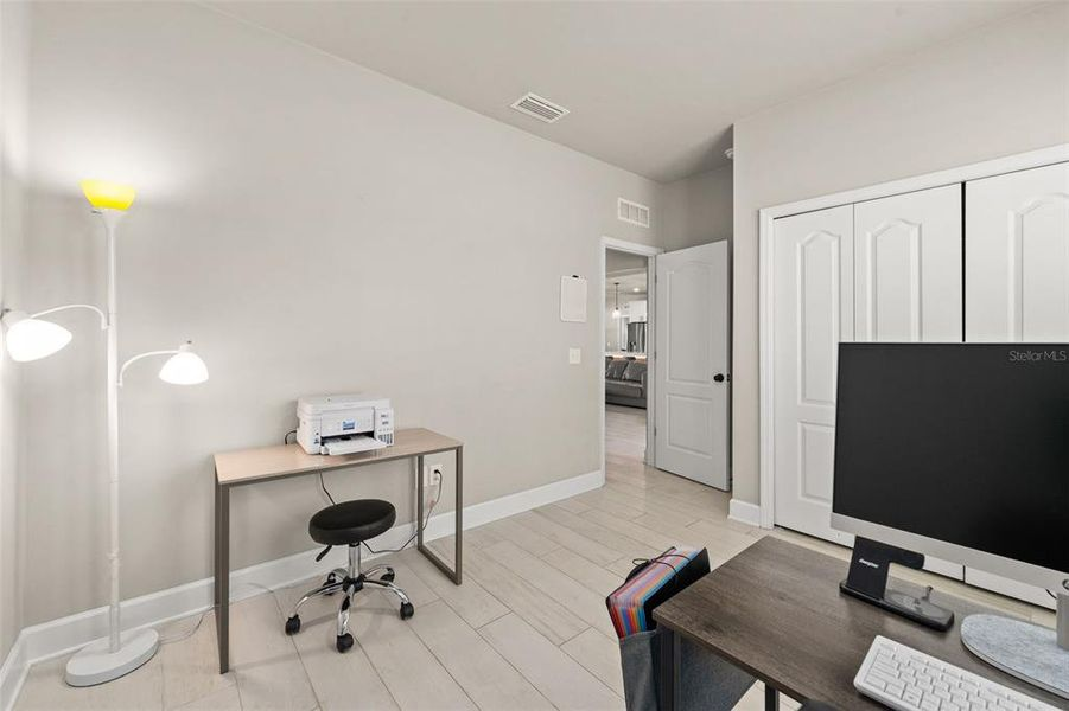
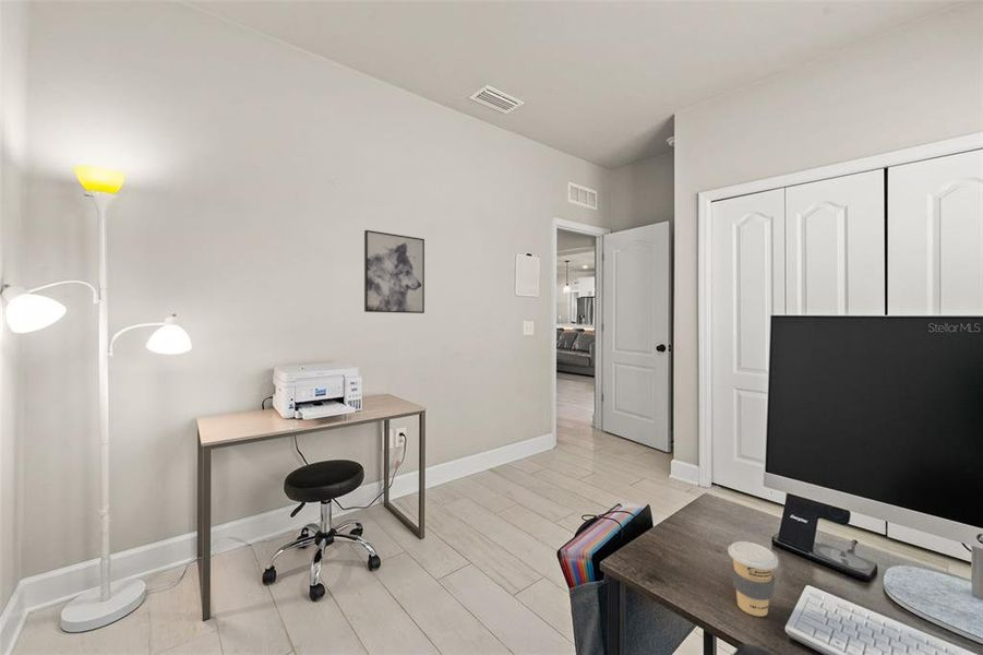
+ wall art (395, 273)
+ coffee cup (752, 579)
